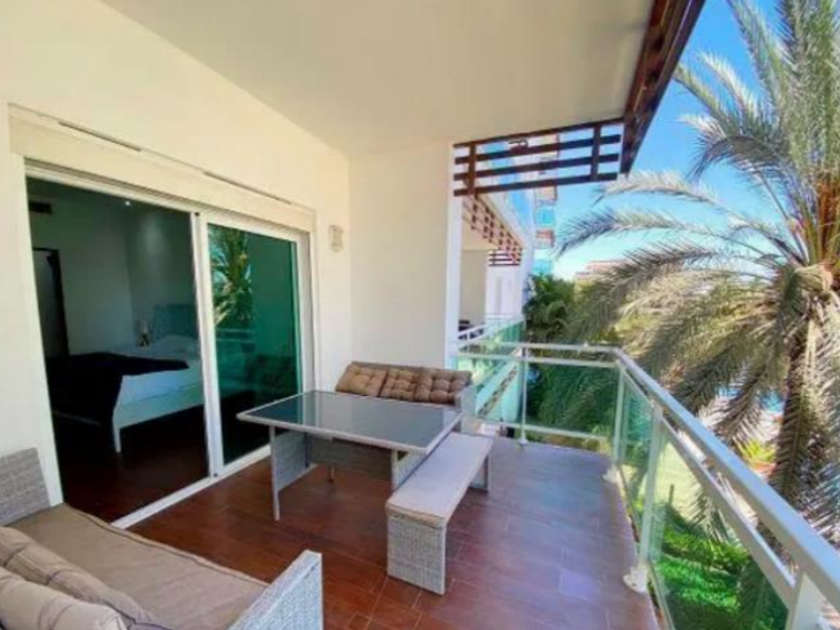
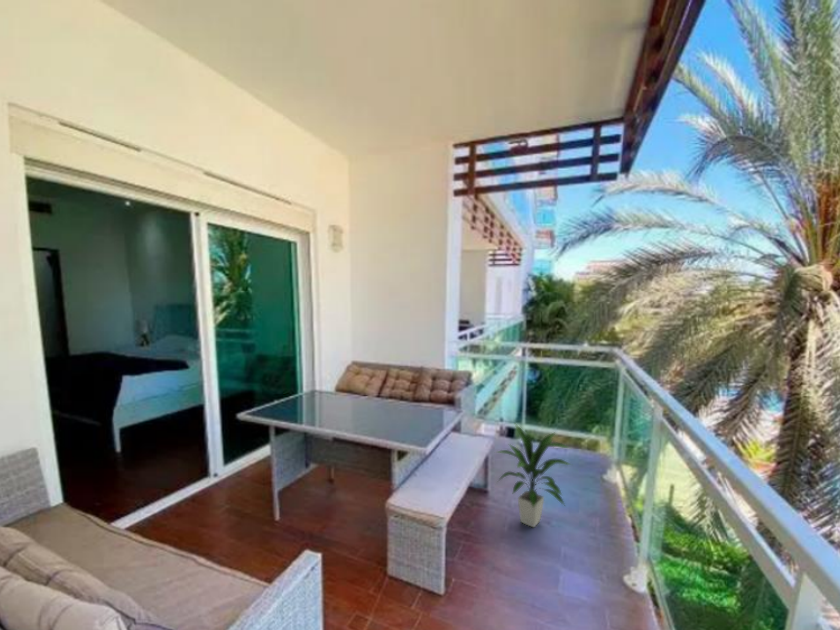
+ indoor plant (535, 474)
